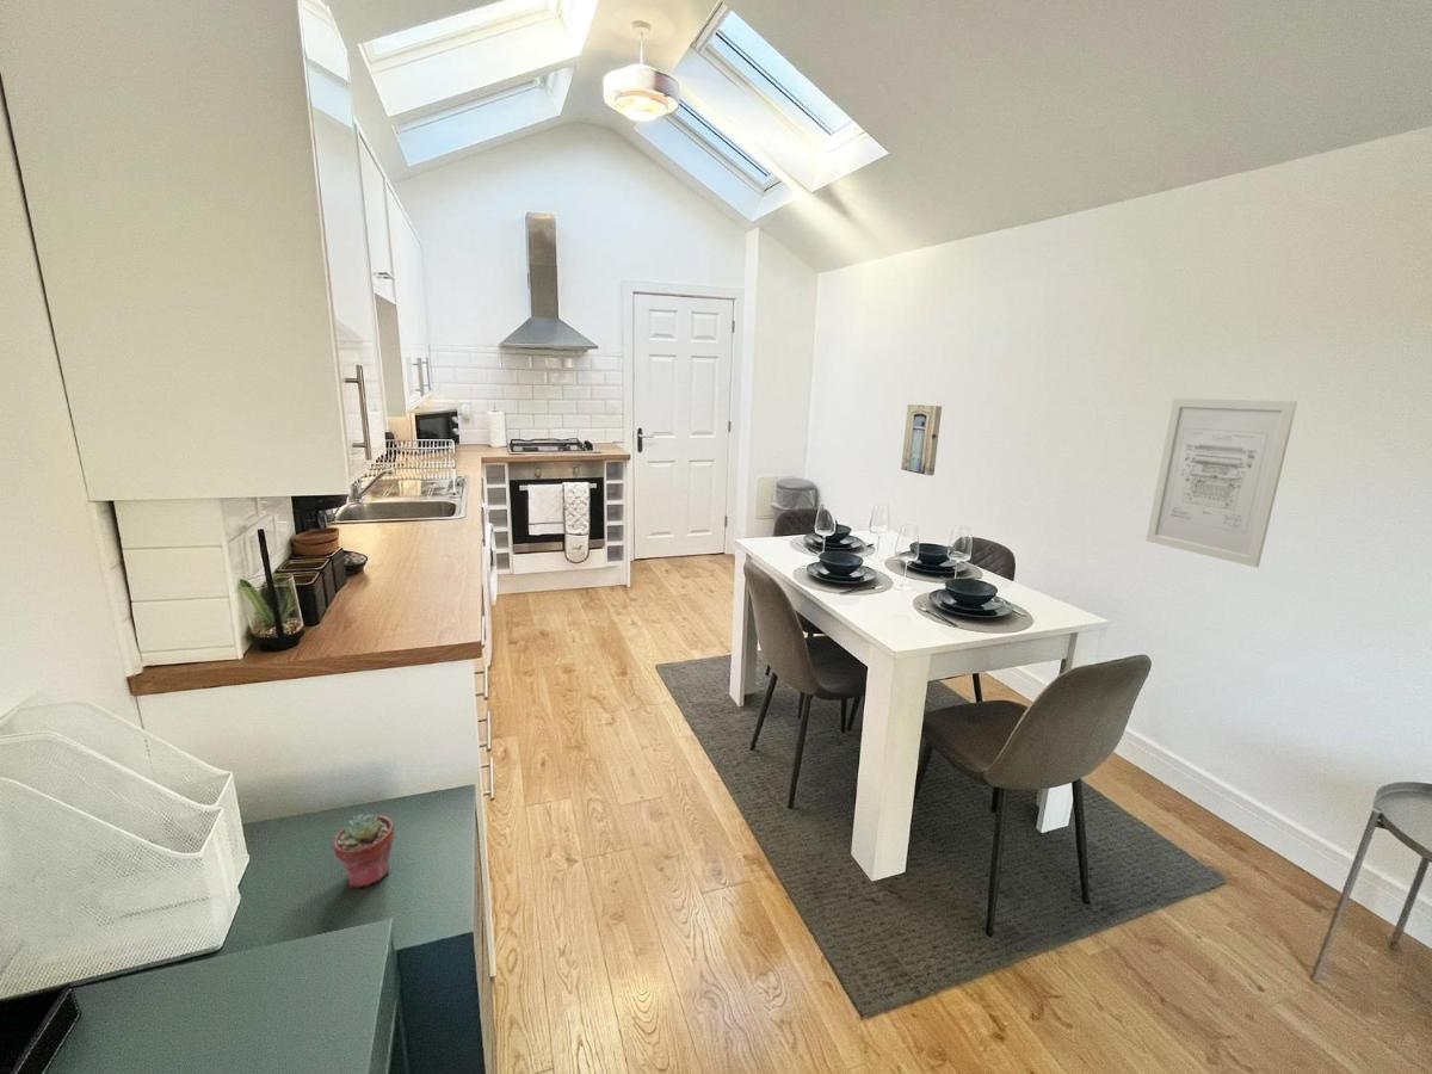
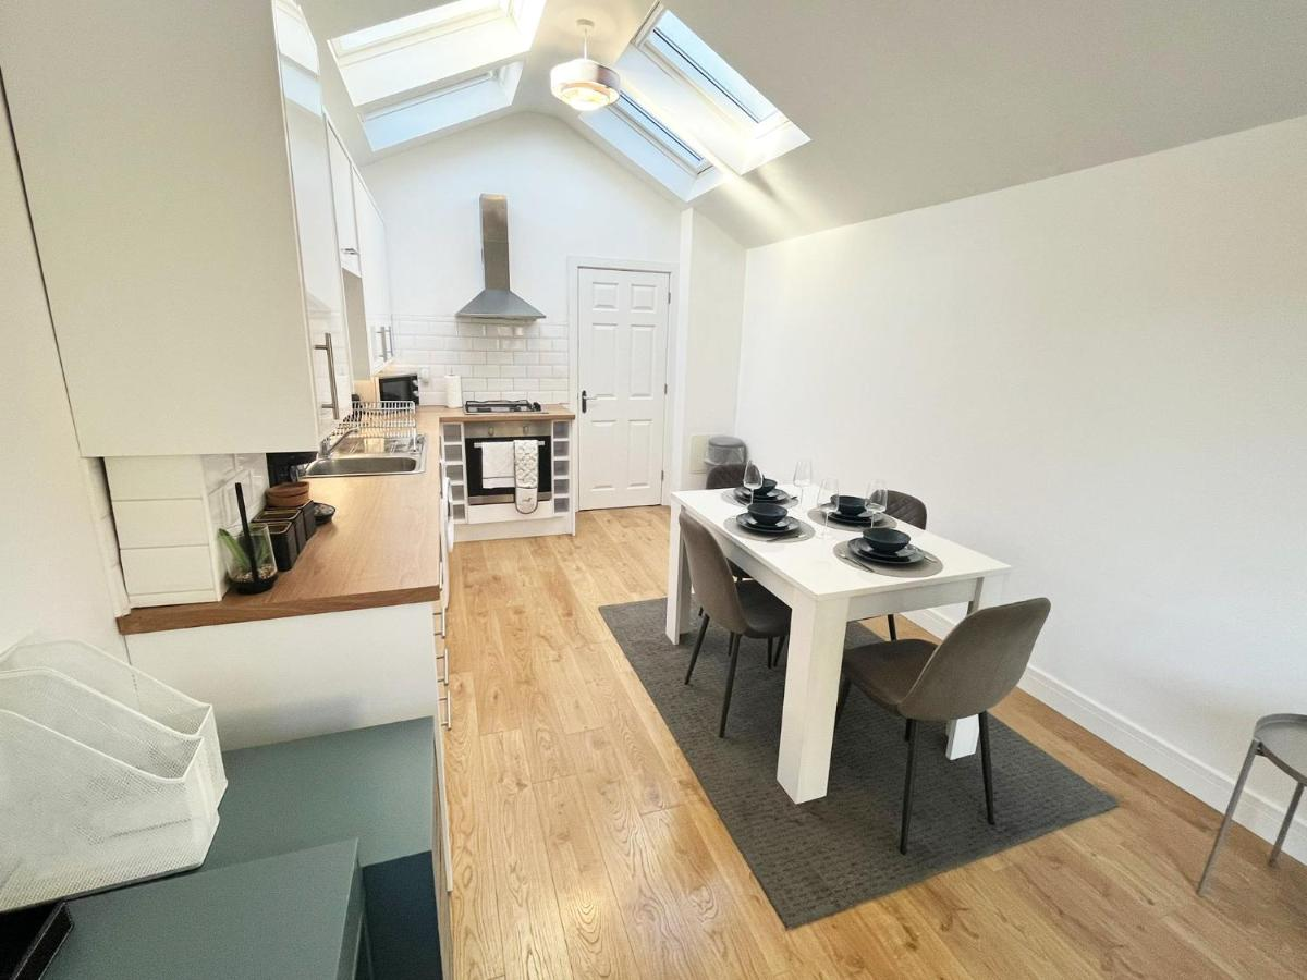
- wall art (920, 439)
- wall art (1214, 477)
- potted succulent (365, 845)
